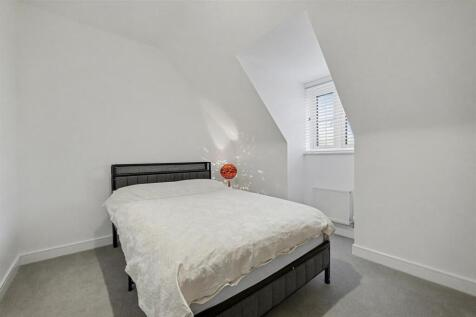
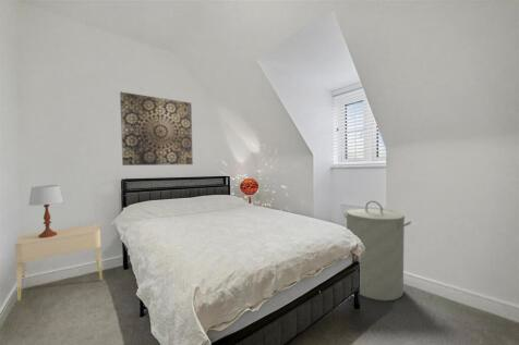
+ laundry hamper (373, 244)
+ table lamp (46, 210)
+ wall art (159, 132)
+ nightstand (62, 254)
